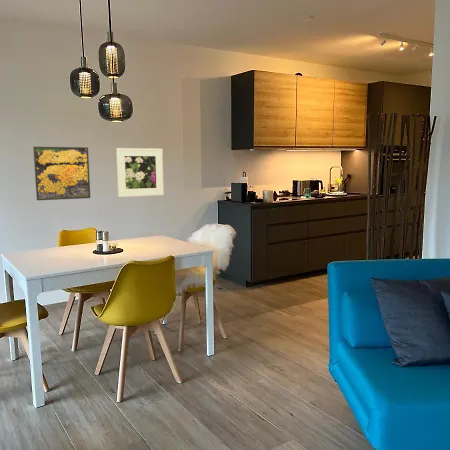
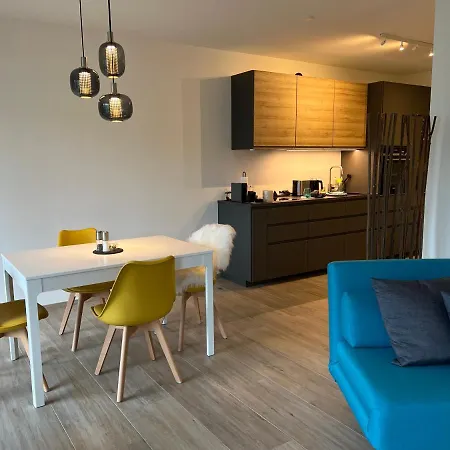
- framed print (62, 173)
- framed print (140, 172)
